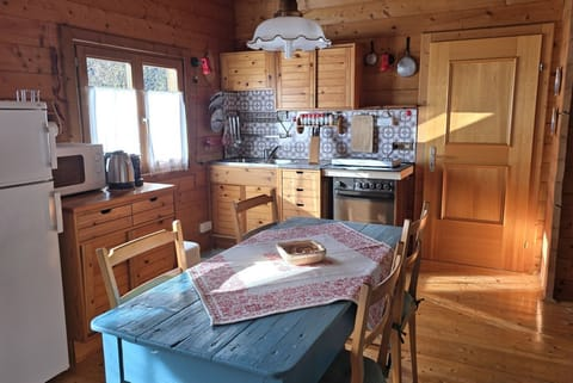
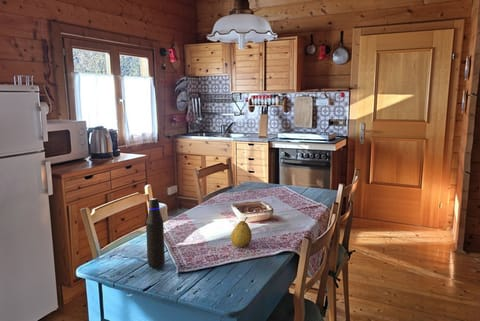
+ water bottle (155, 233)
+ fruit (241, 231)
